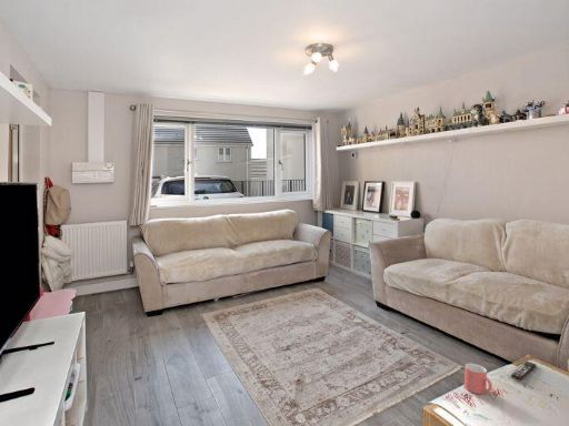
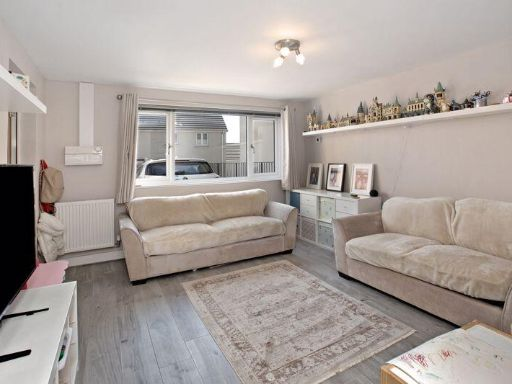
- remote control (523, 371)
- mug (478, 379)
